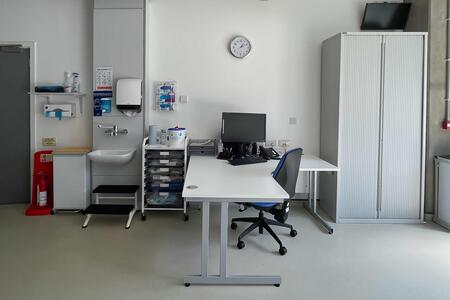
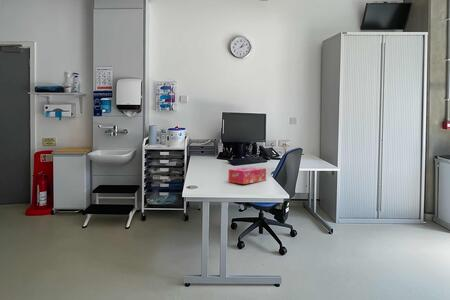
+ tissue box (247, 175)
